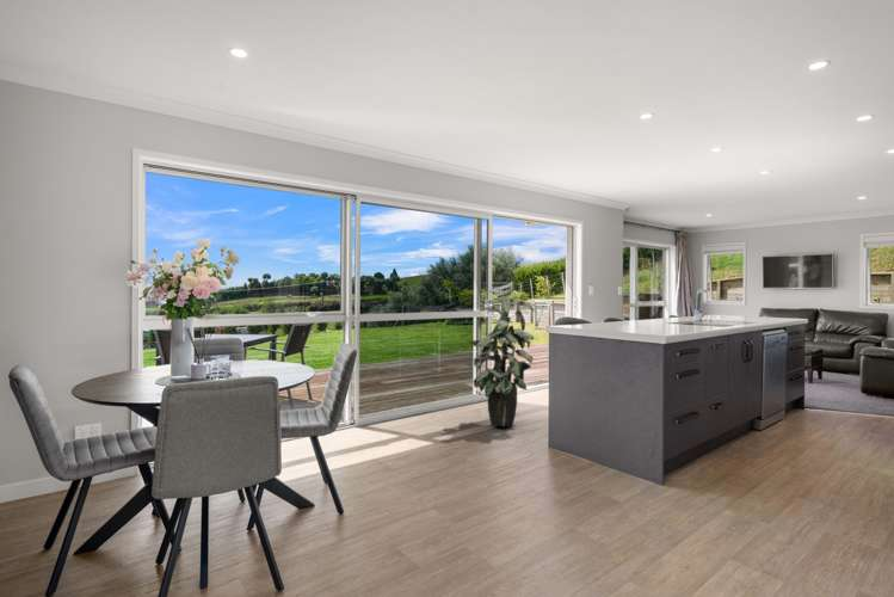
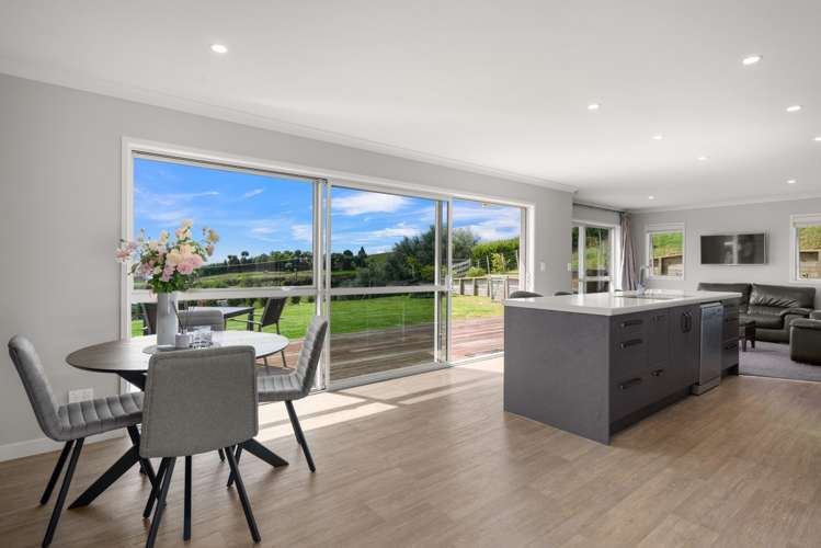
- indoor plant (500, 357)
